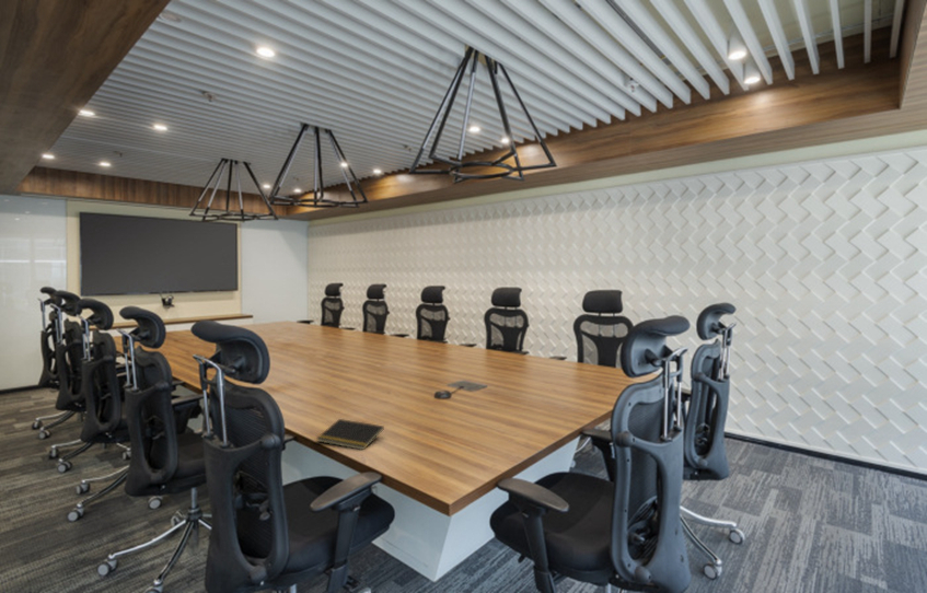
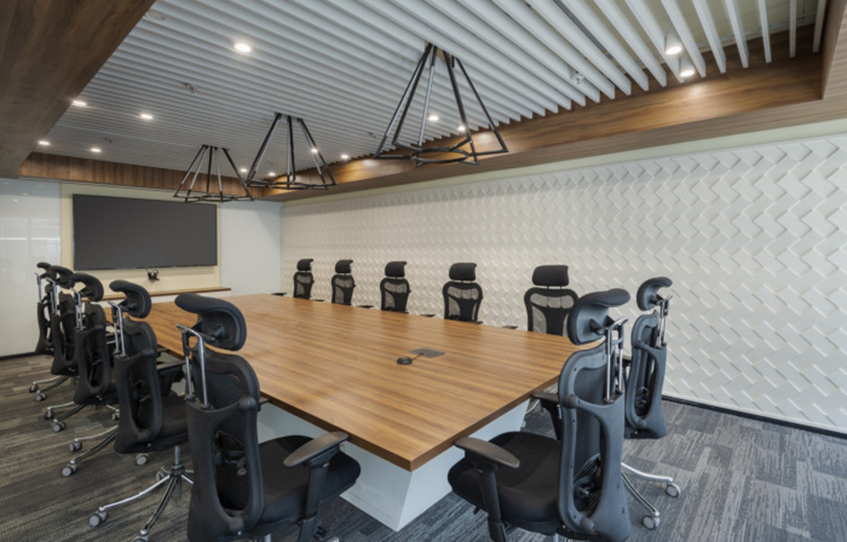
- notepad (350, 433)
